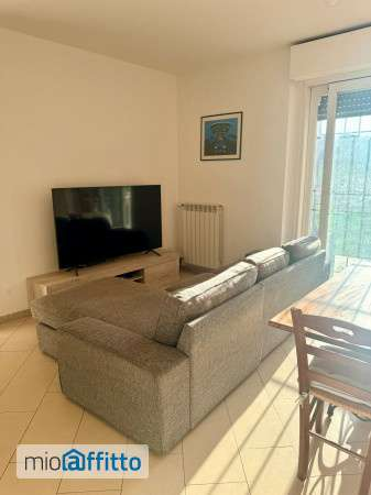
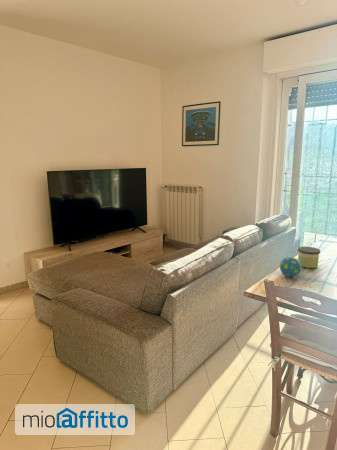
+ decorative egg (290, 266)
+ candle (308, 257)
